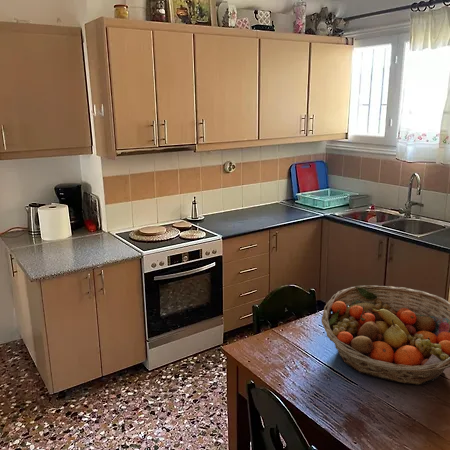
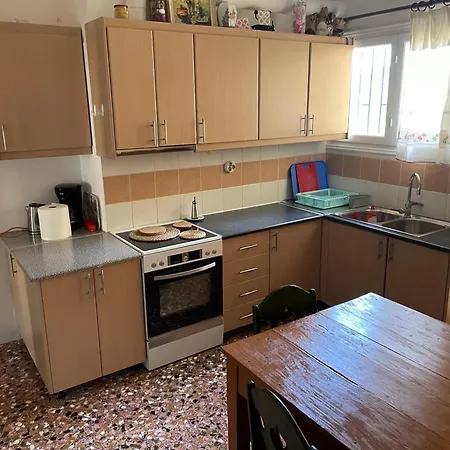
- fruit basket (391, 332)
